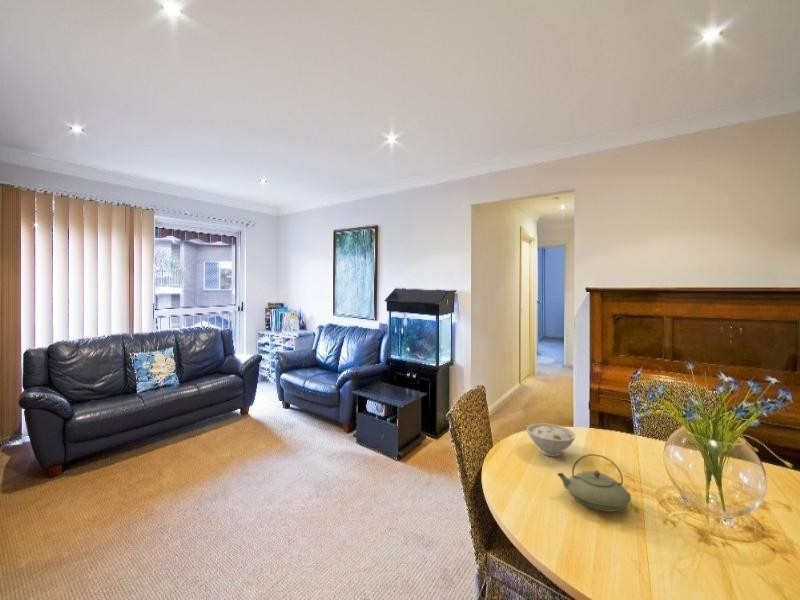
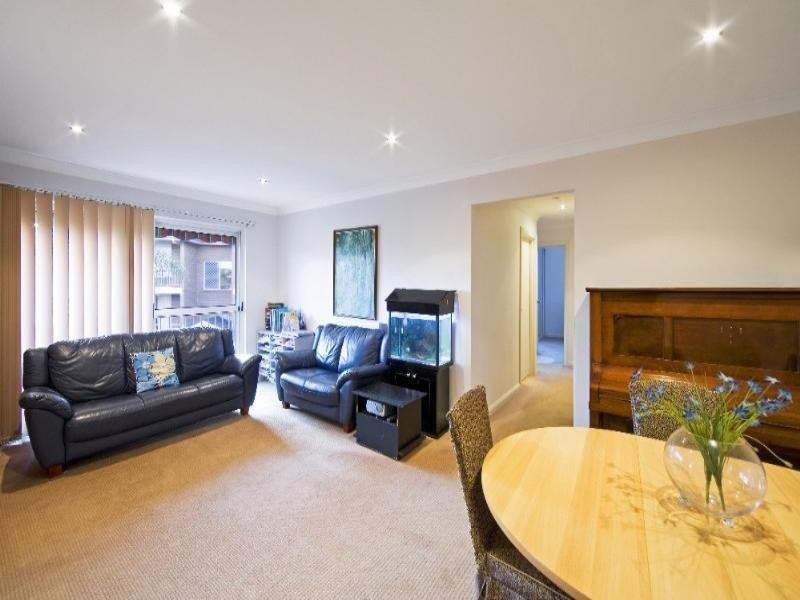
- bowl (550, 440)
- teapot (592, 477)
